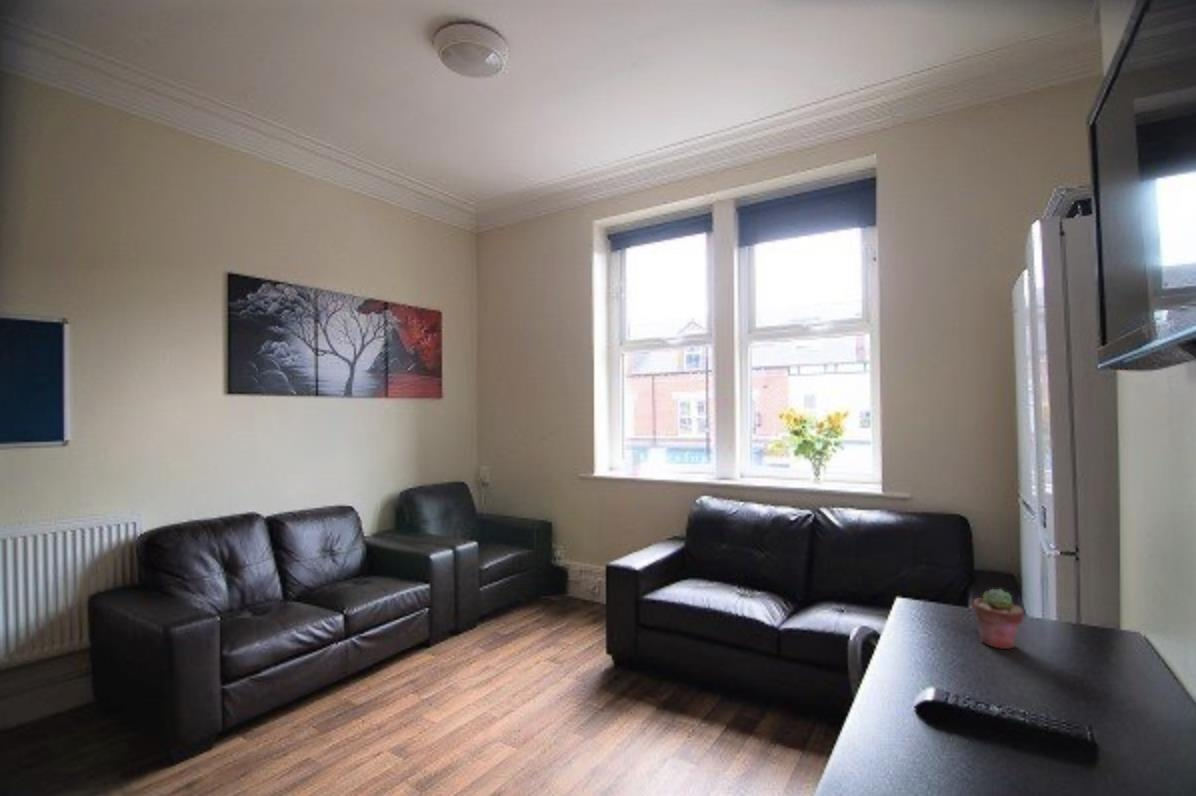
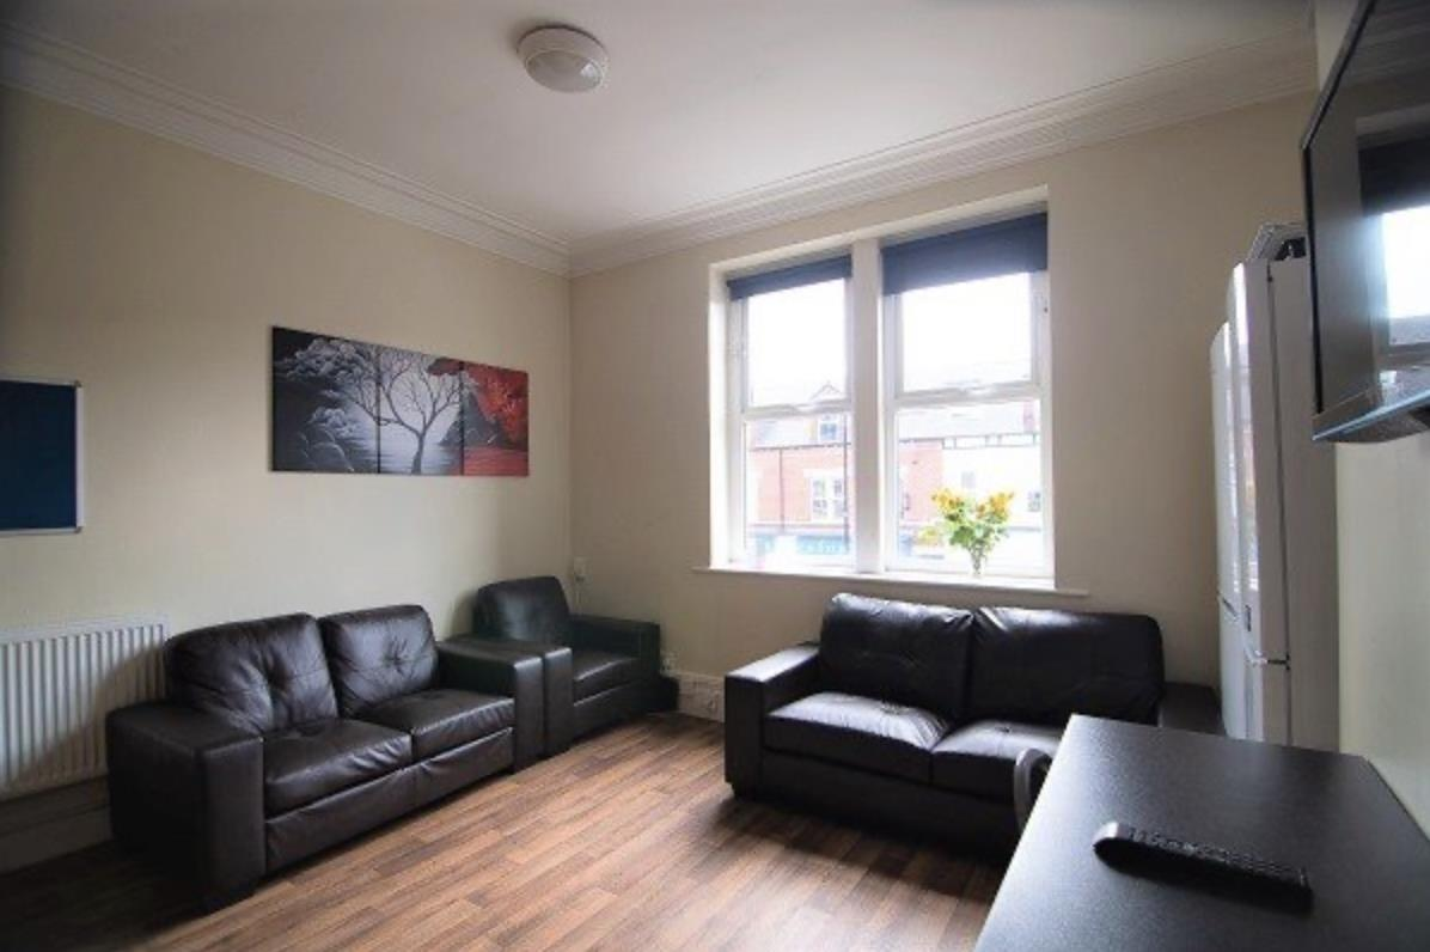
- potted succulent (997, 616)
